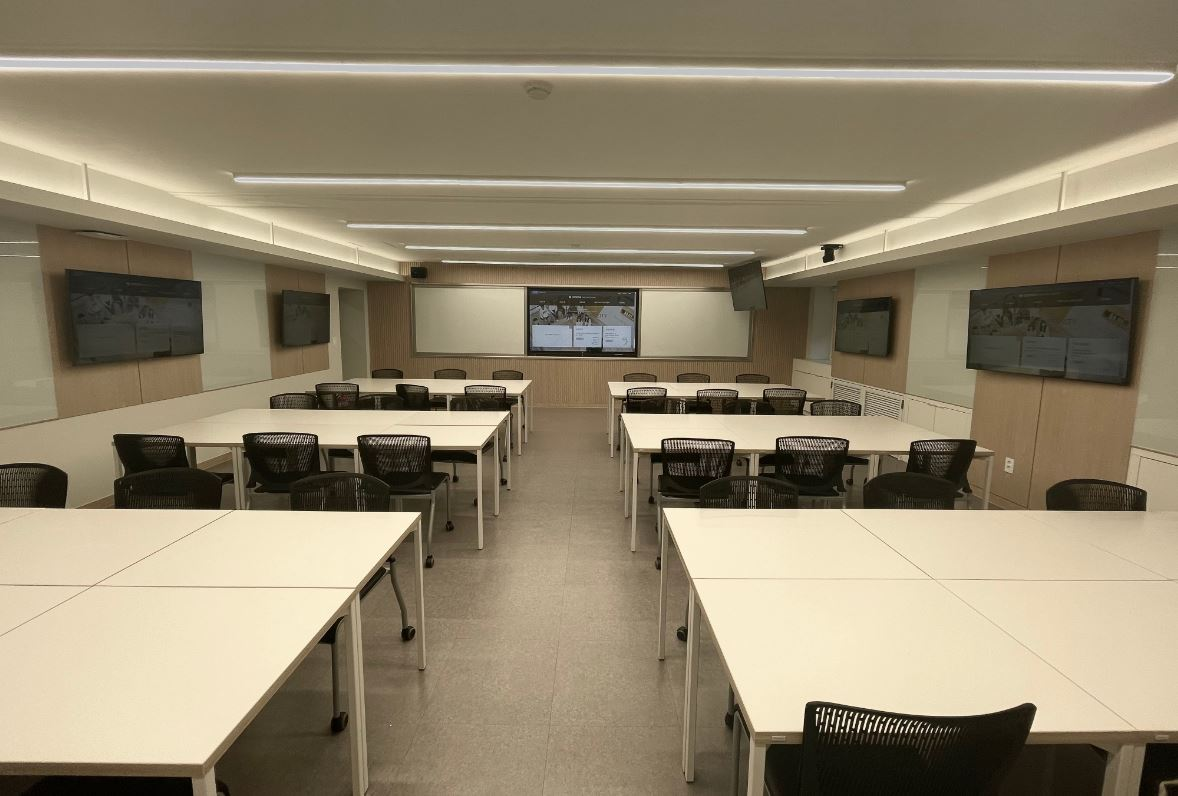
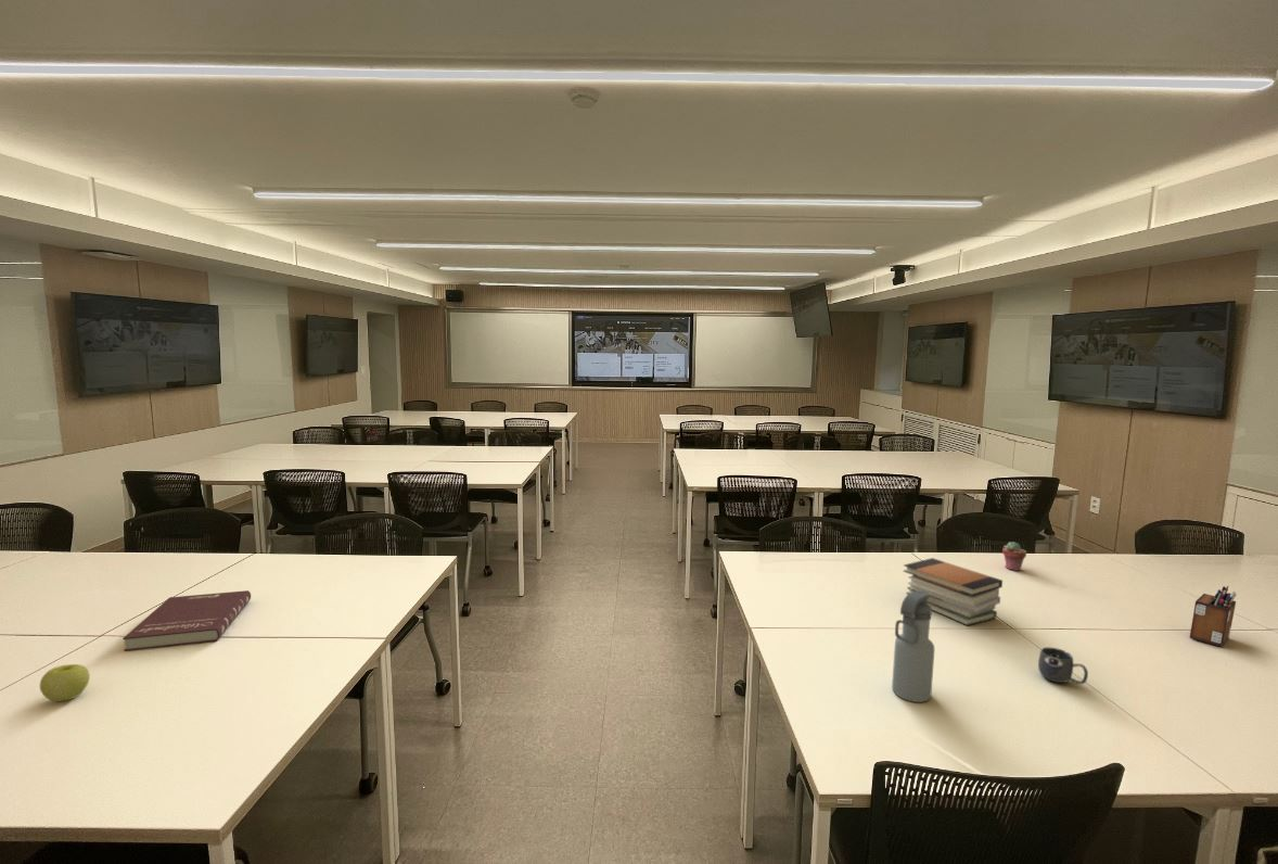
+ book (193, 618)
+ mug (1062, 668)
+ potted succulent (1013, 555)
+ apple (65, 682)
+ desk organizer (1213, 612)
+ water bottle (913, 645)
+ book stack (950, 590)
